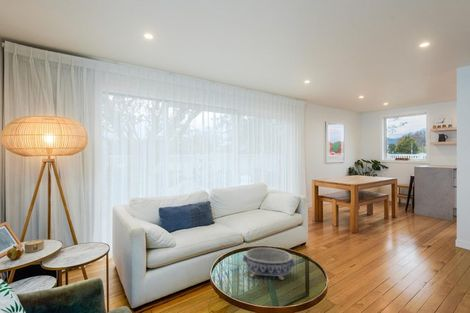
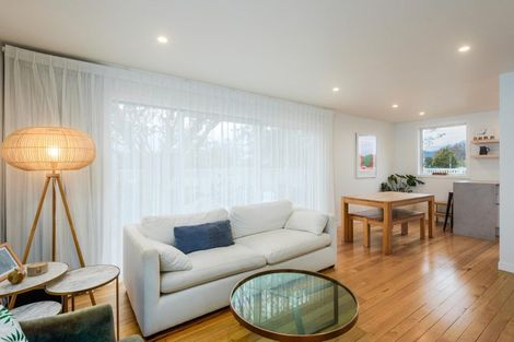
- decorative bowl (268, 263)
